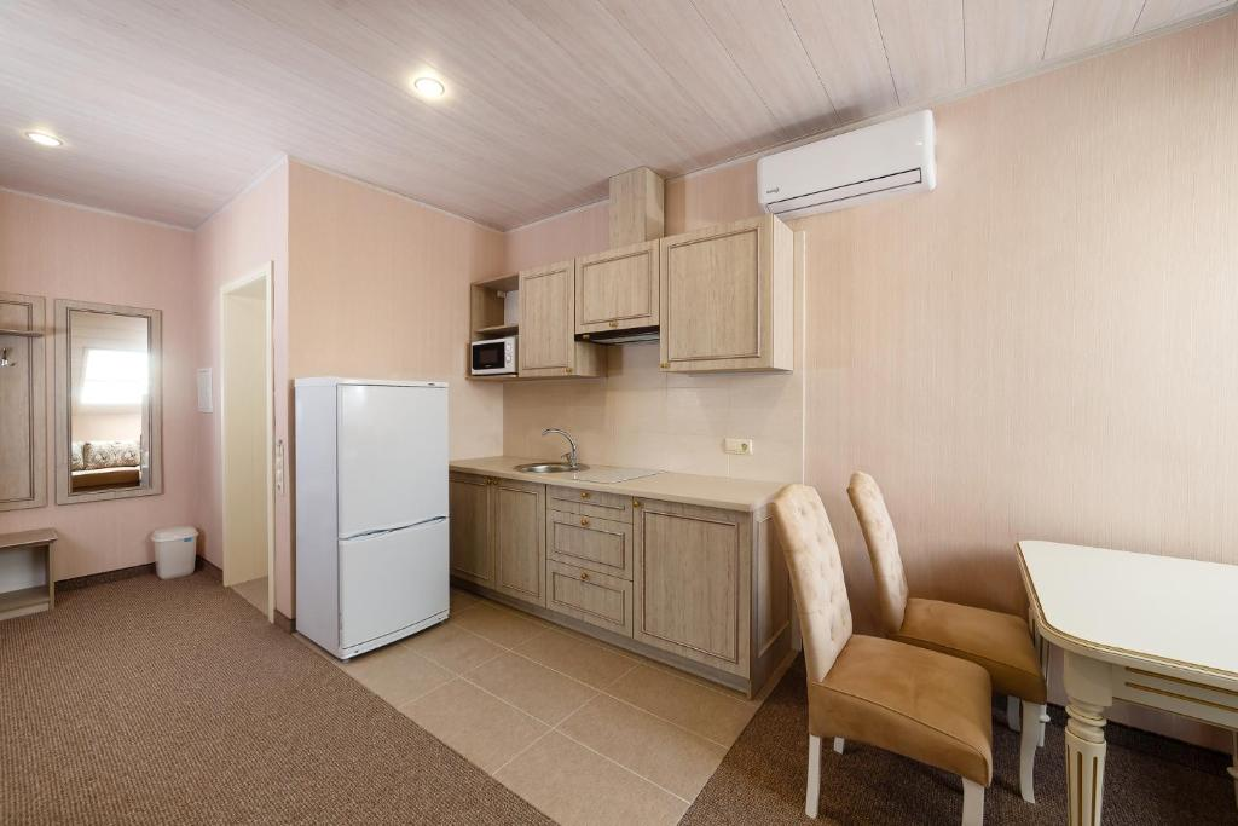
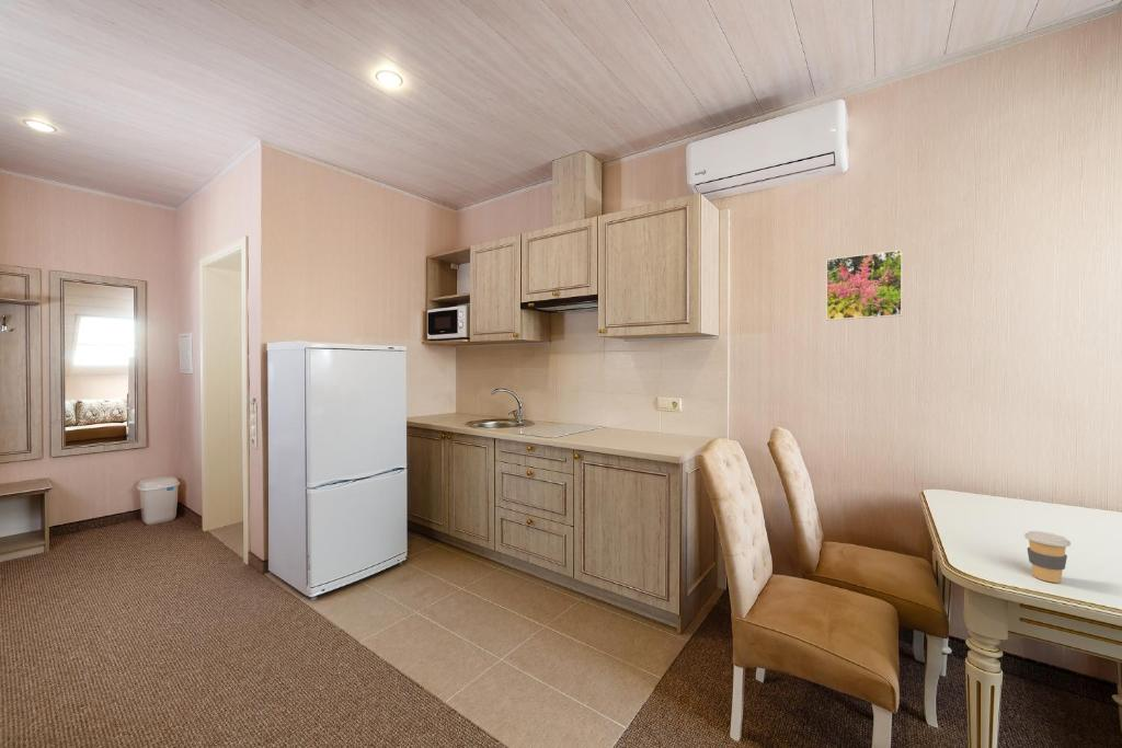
+ coffee cup (1046, 556)
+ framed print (862, 286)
